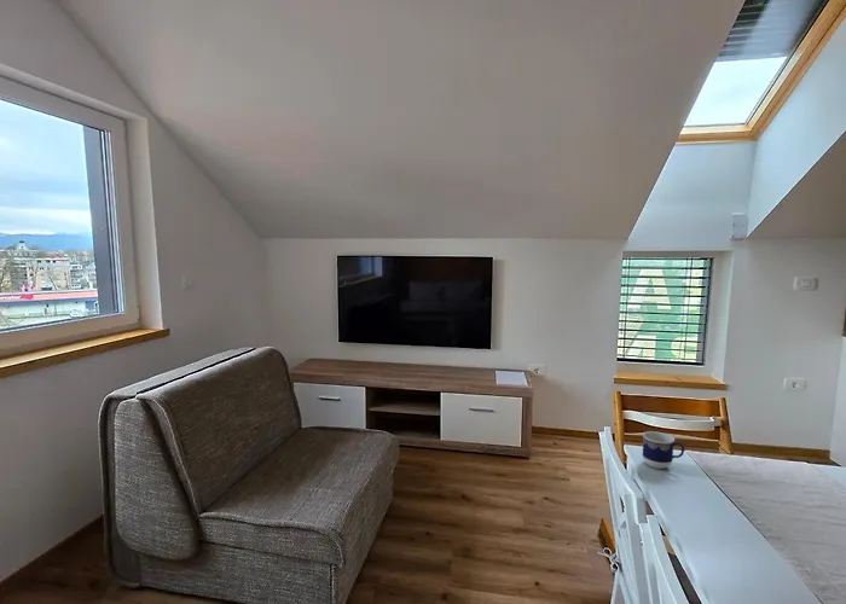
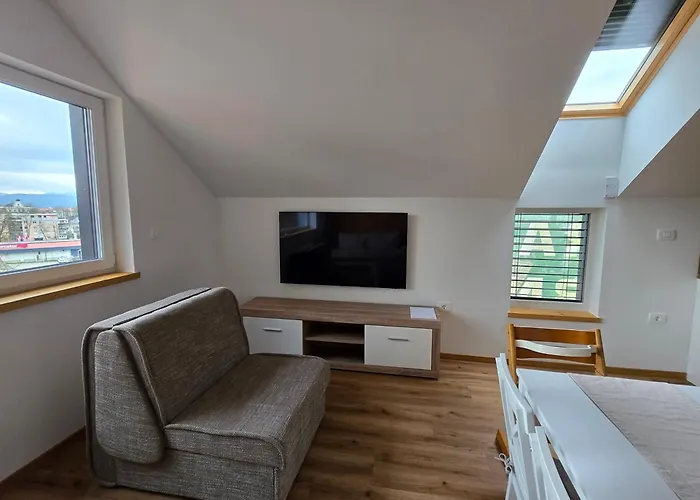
- cup (662, 452)
